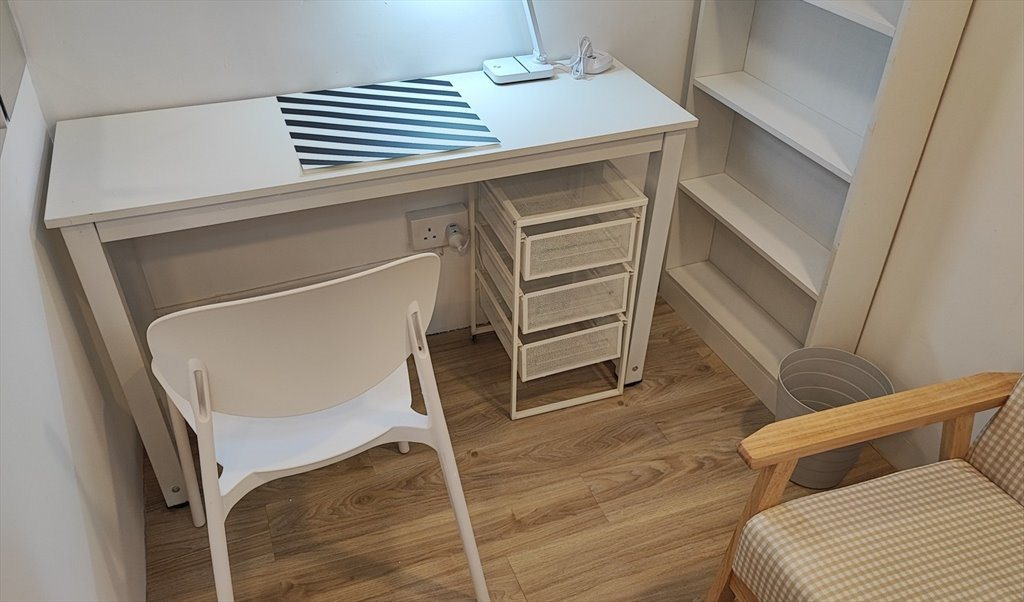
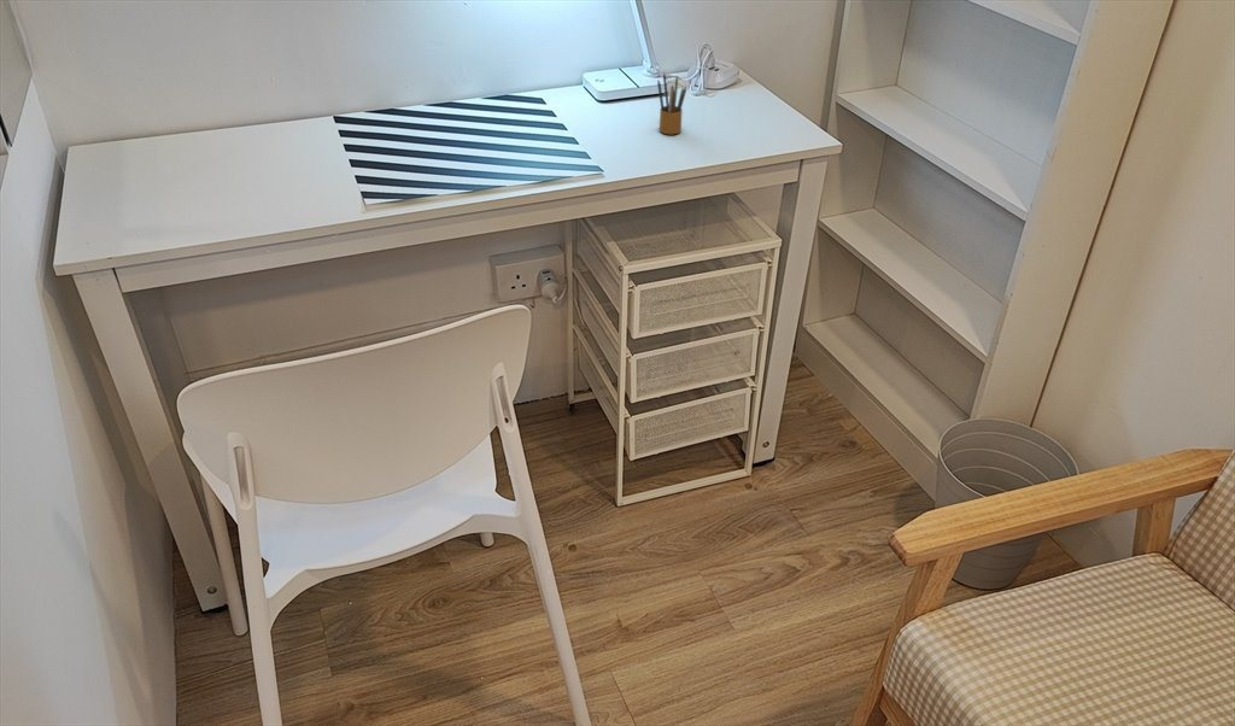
+ pencil box (669, 103)
